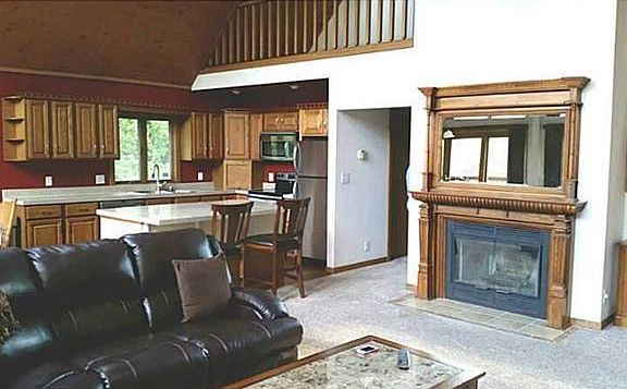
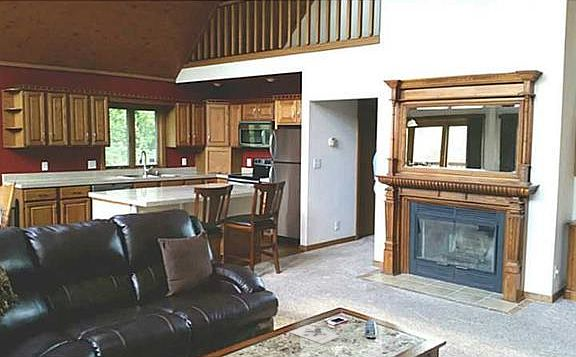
+ architectural model (314, 332)
